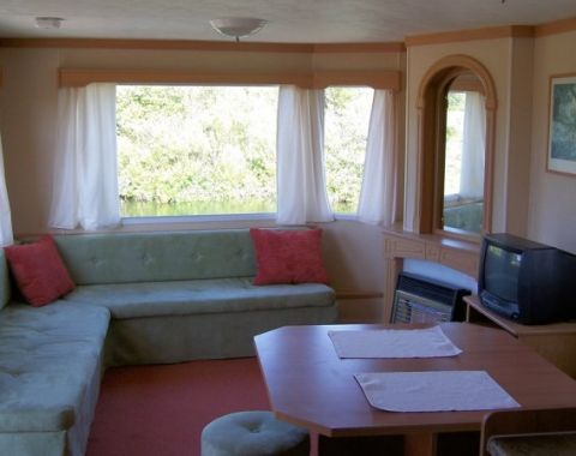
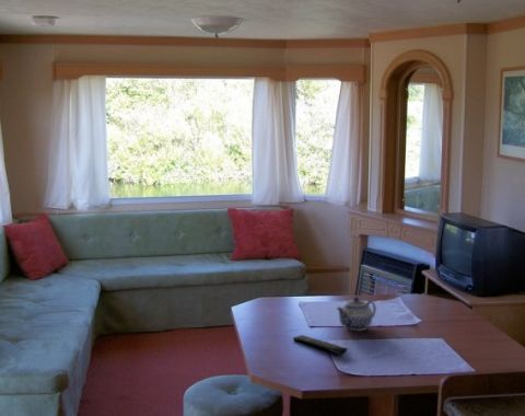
+ remote control (319, 344)
+ teapot (355, 312)
